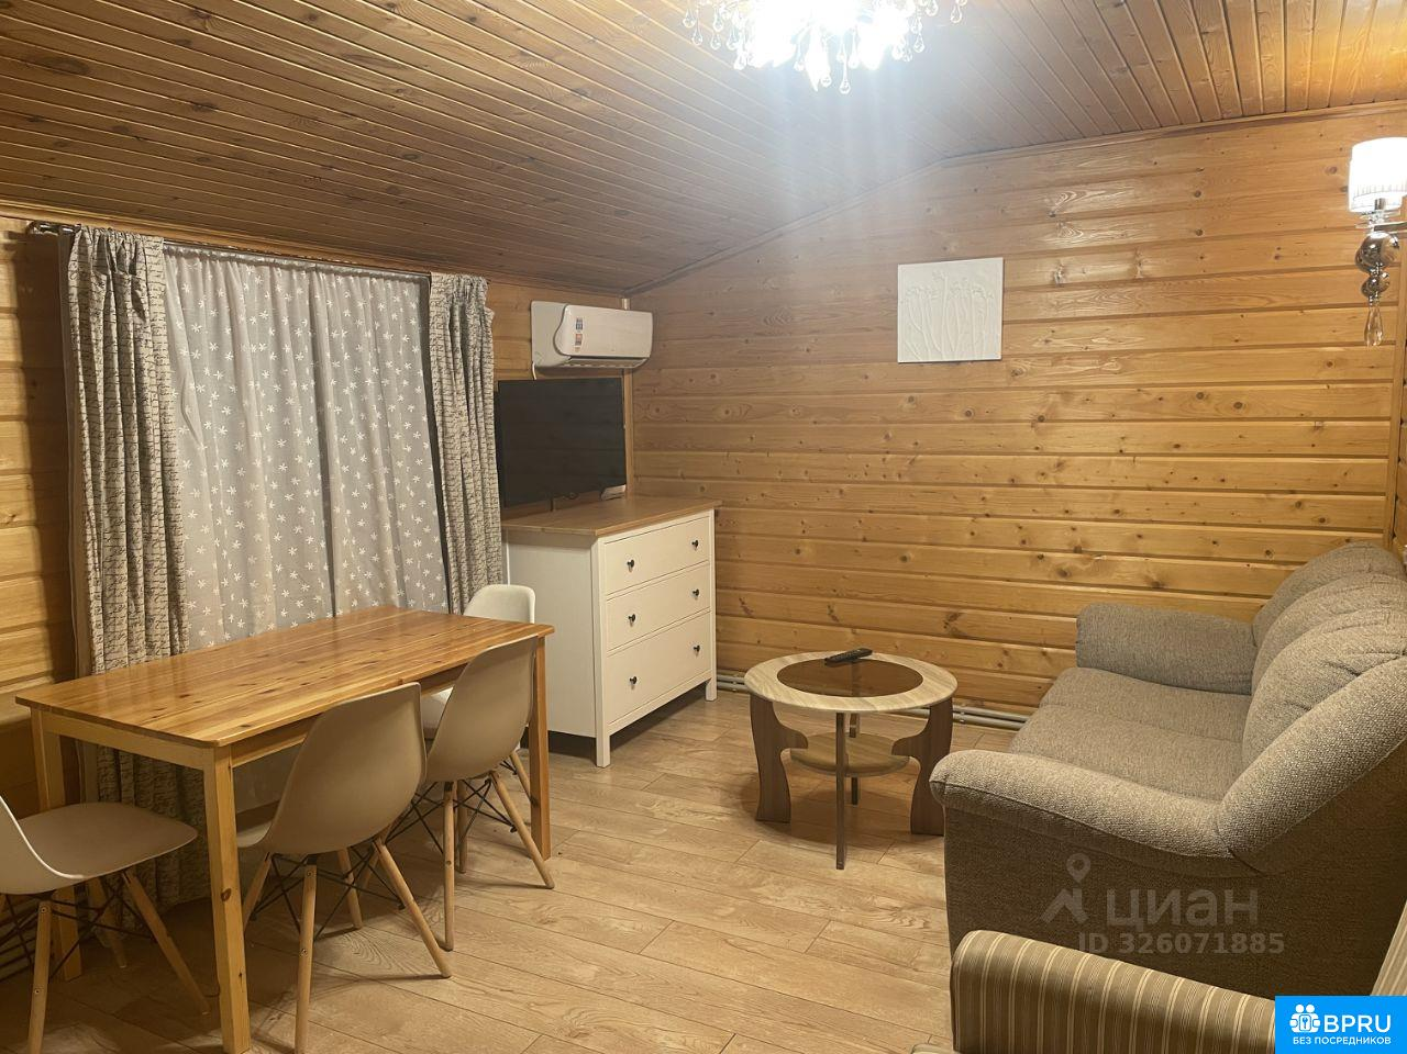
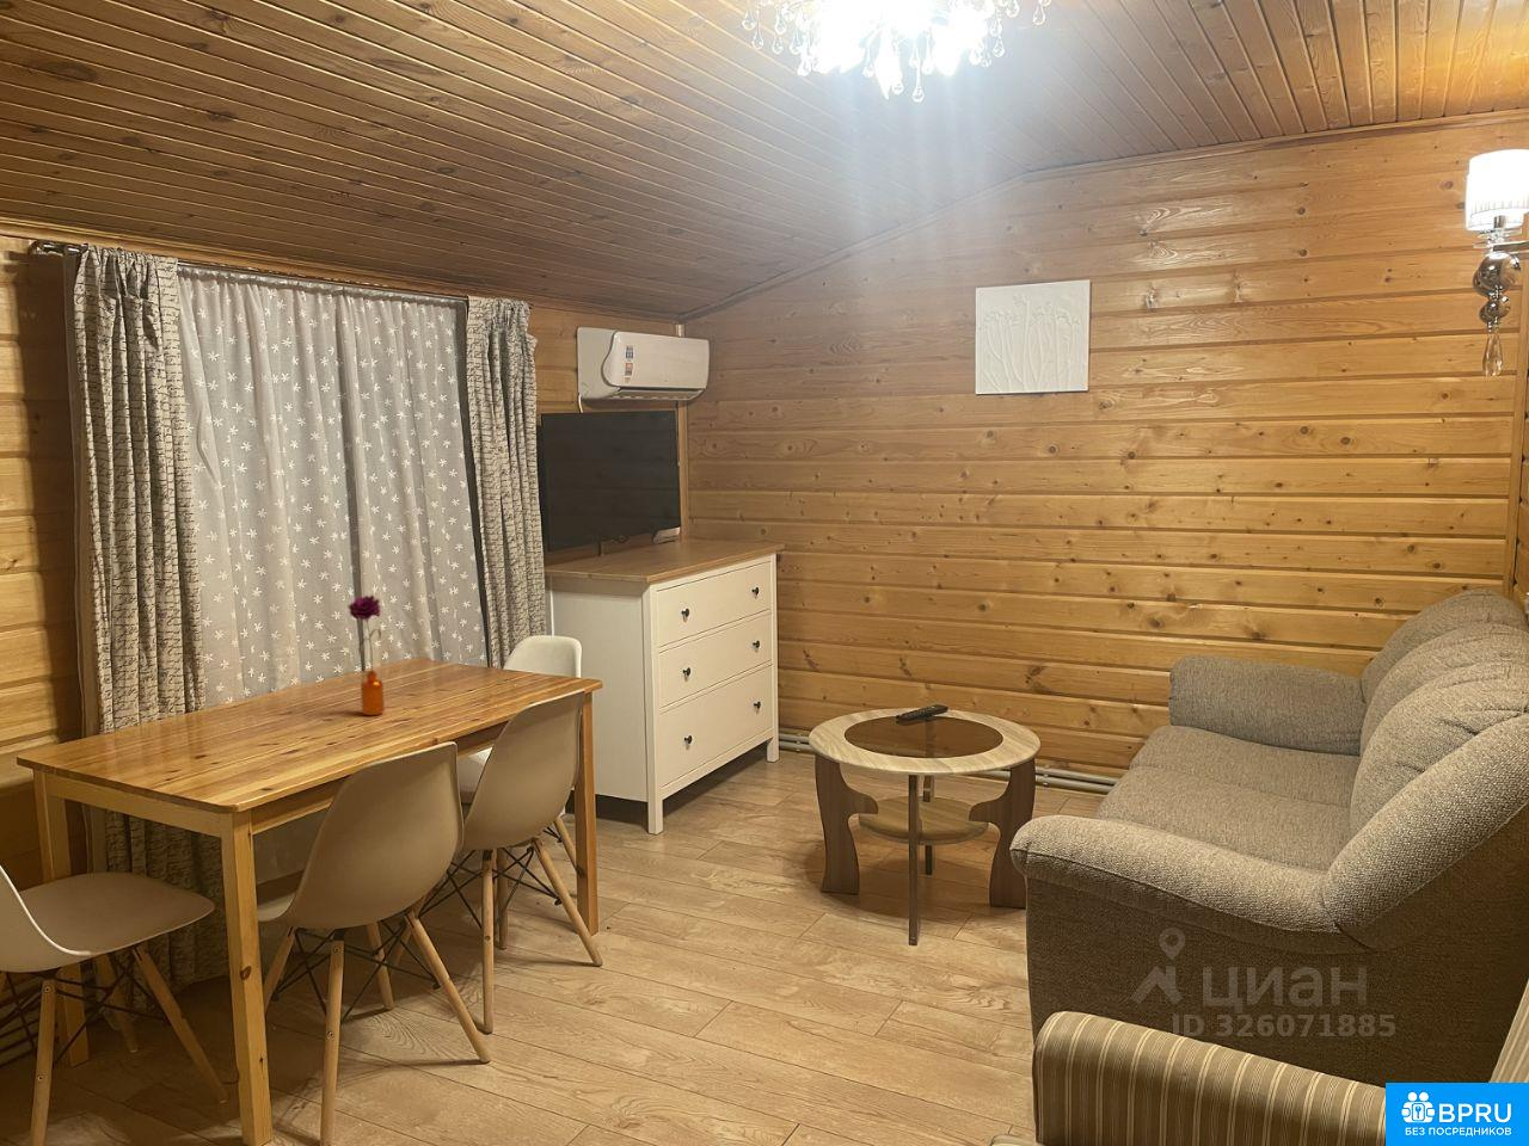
+ flower (371, 652)
